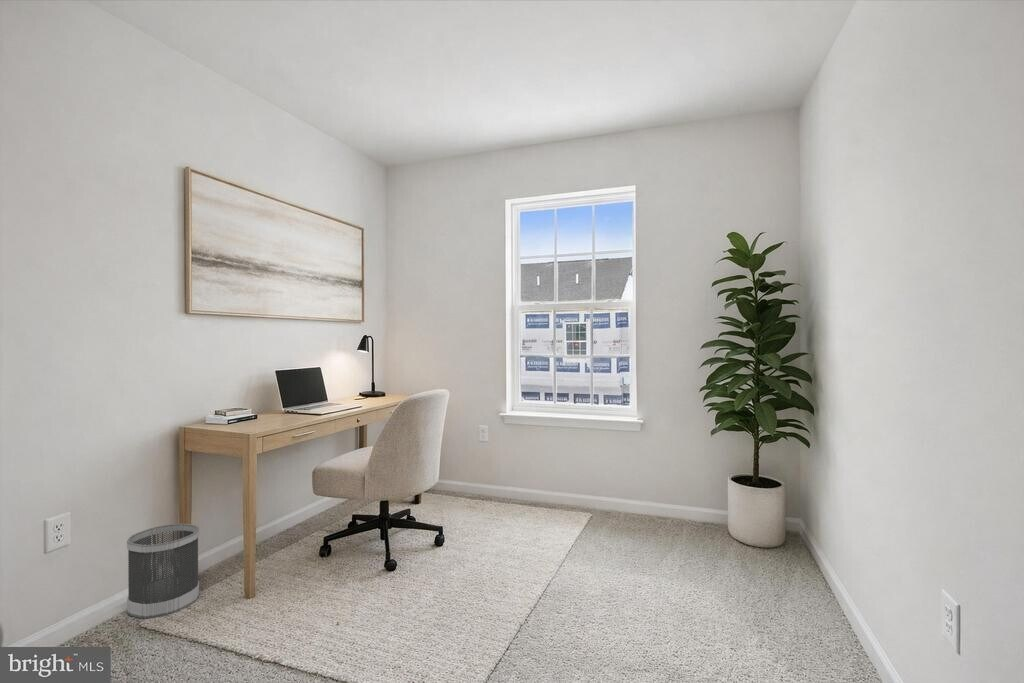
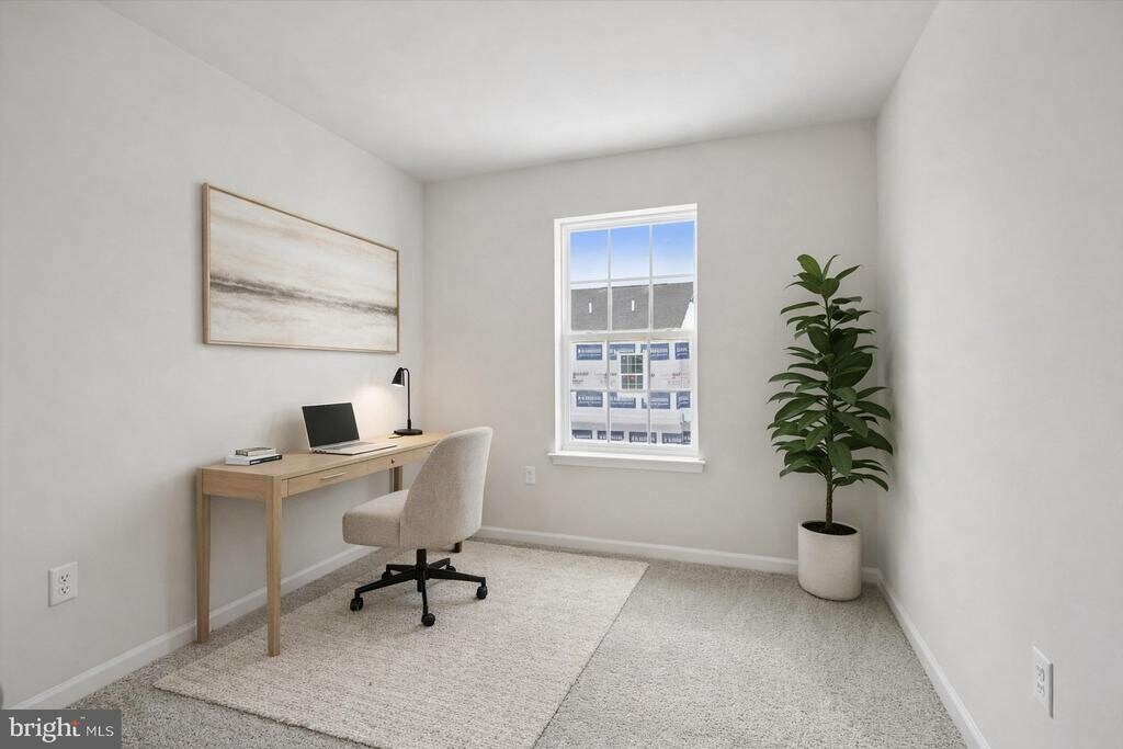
- wastebasket (164, 568)
